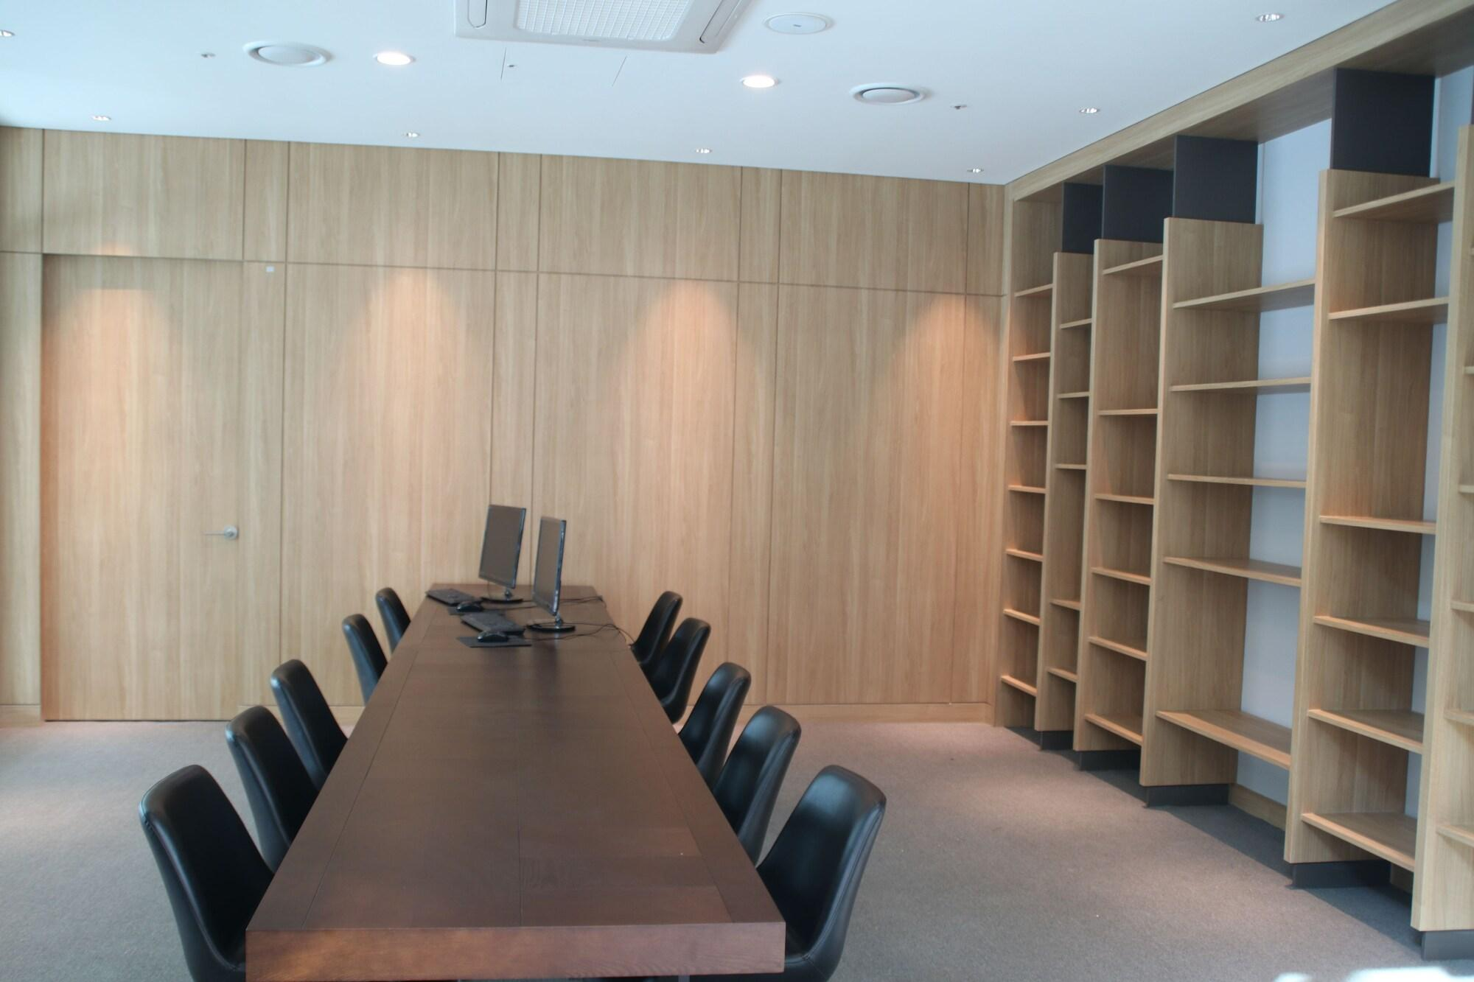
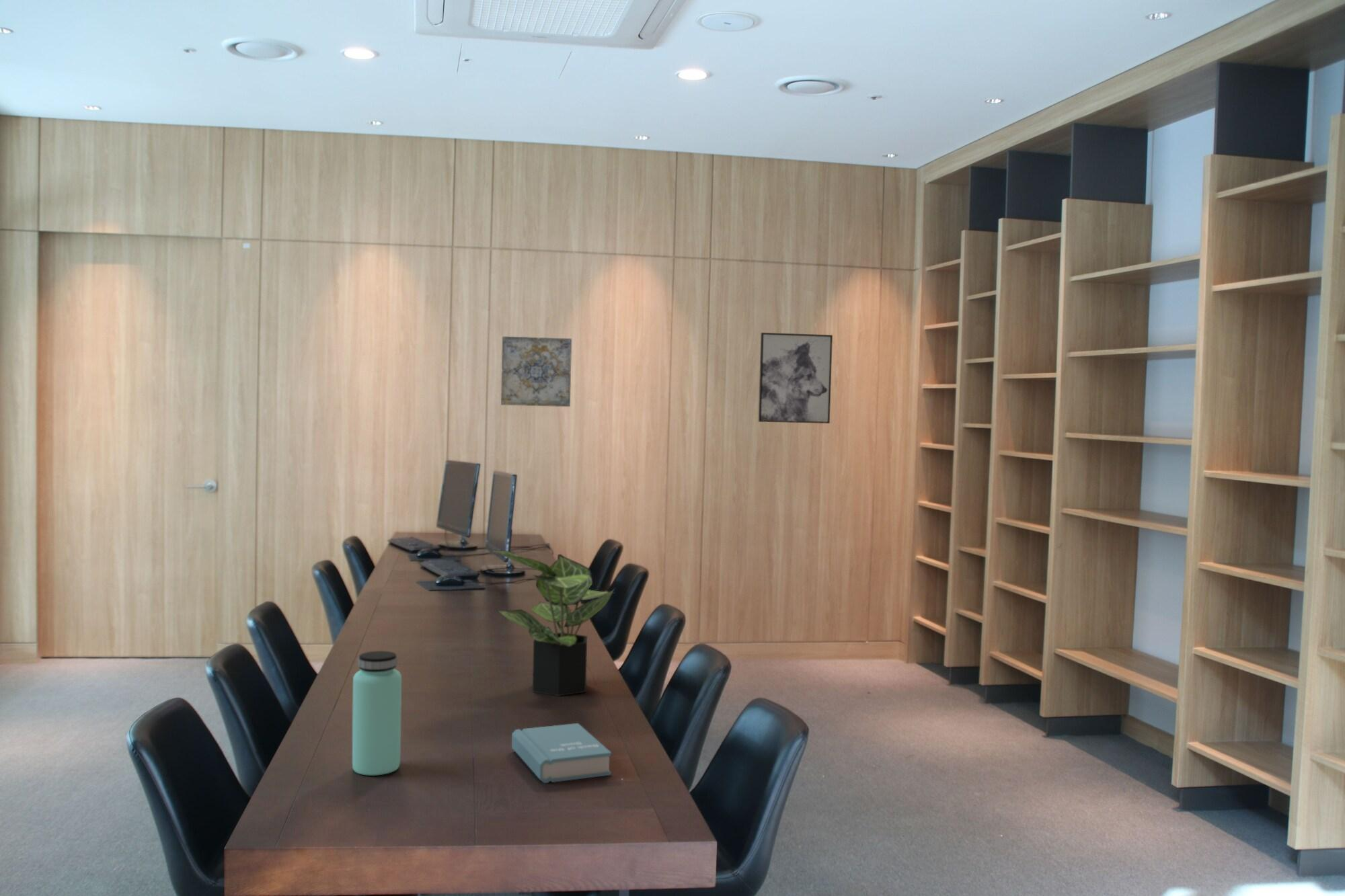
+ bottle (377, 711)
+ wall art (536, 371)
+ book (560, 751)
+ potted plant (552, 616)
+ wall art (795, 378)
